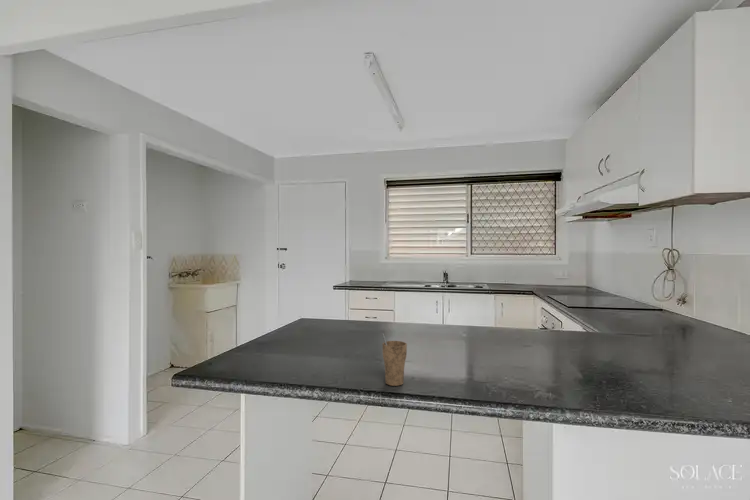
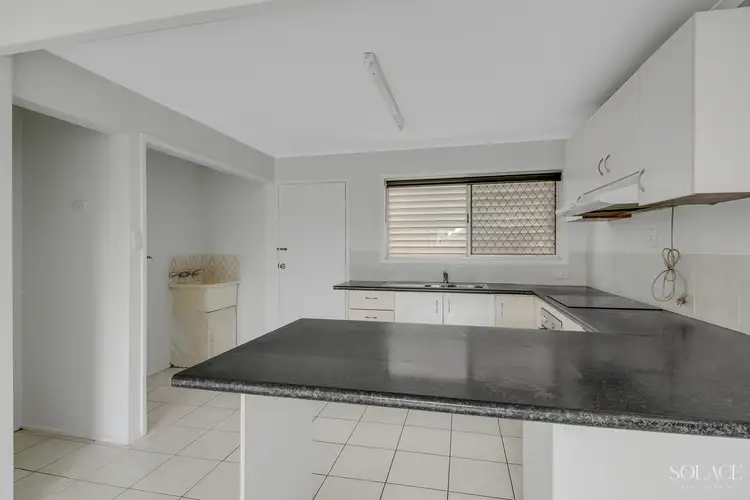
- cup (394, 358)
